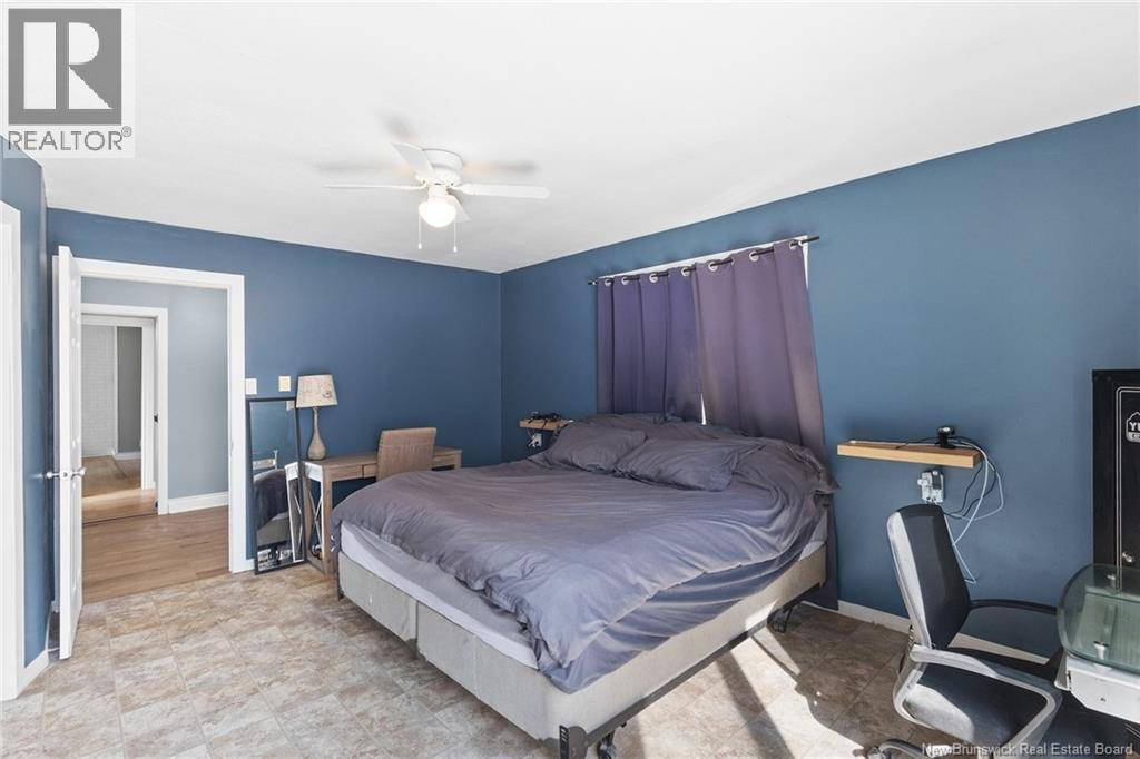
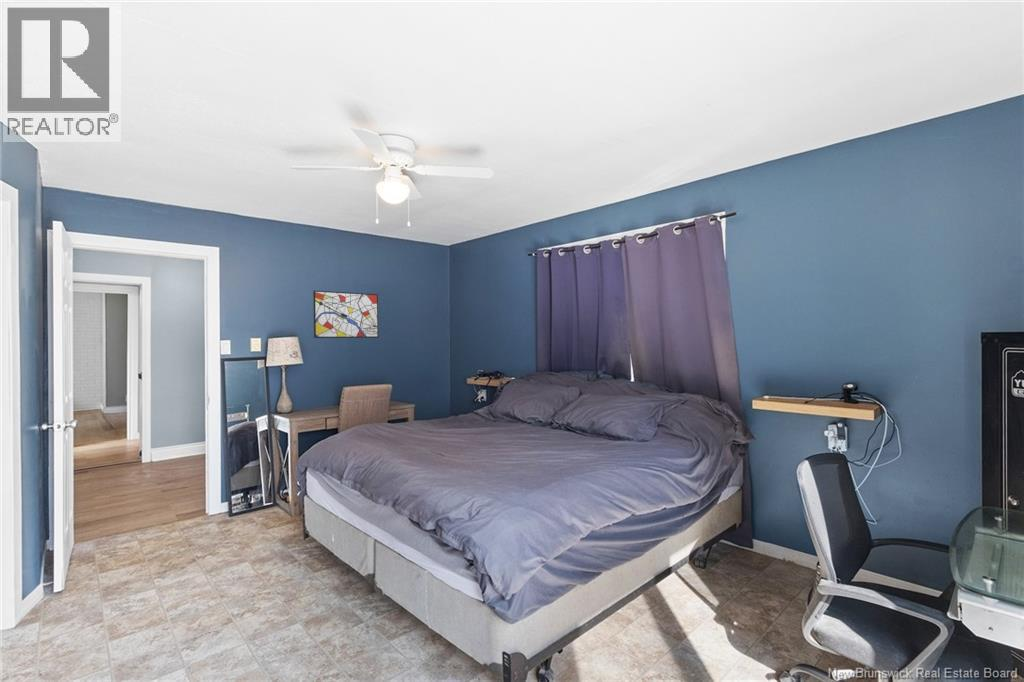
+ wall art (347, 315)
